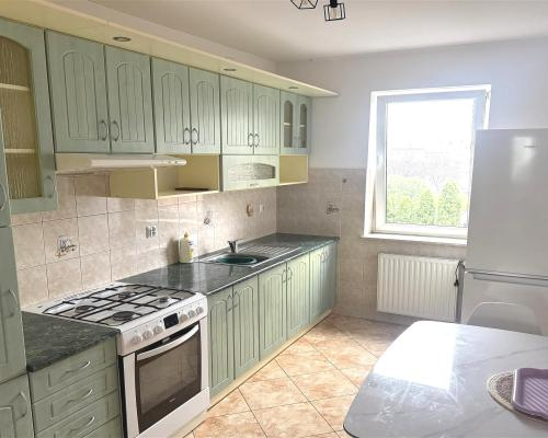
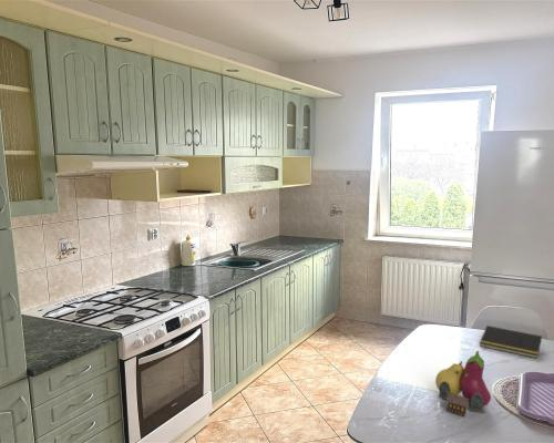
+ fruit (459, 377)
+ notepad (510, 340)
